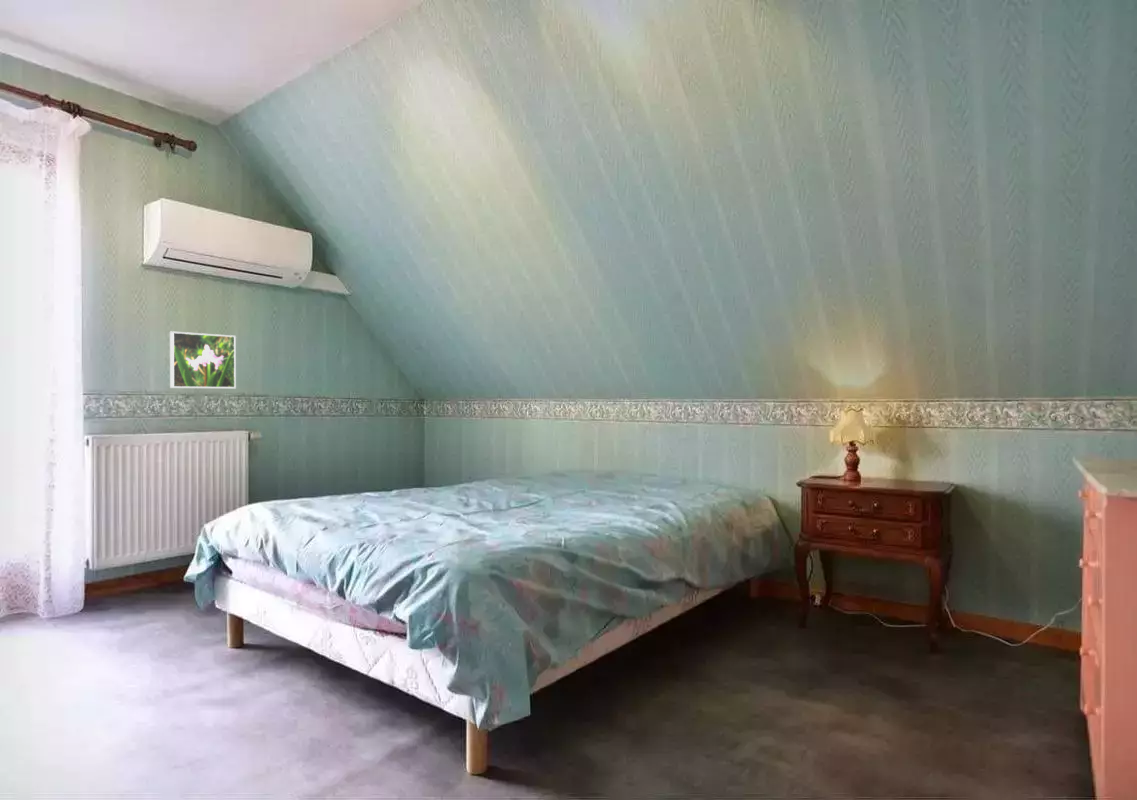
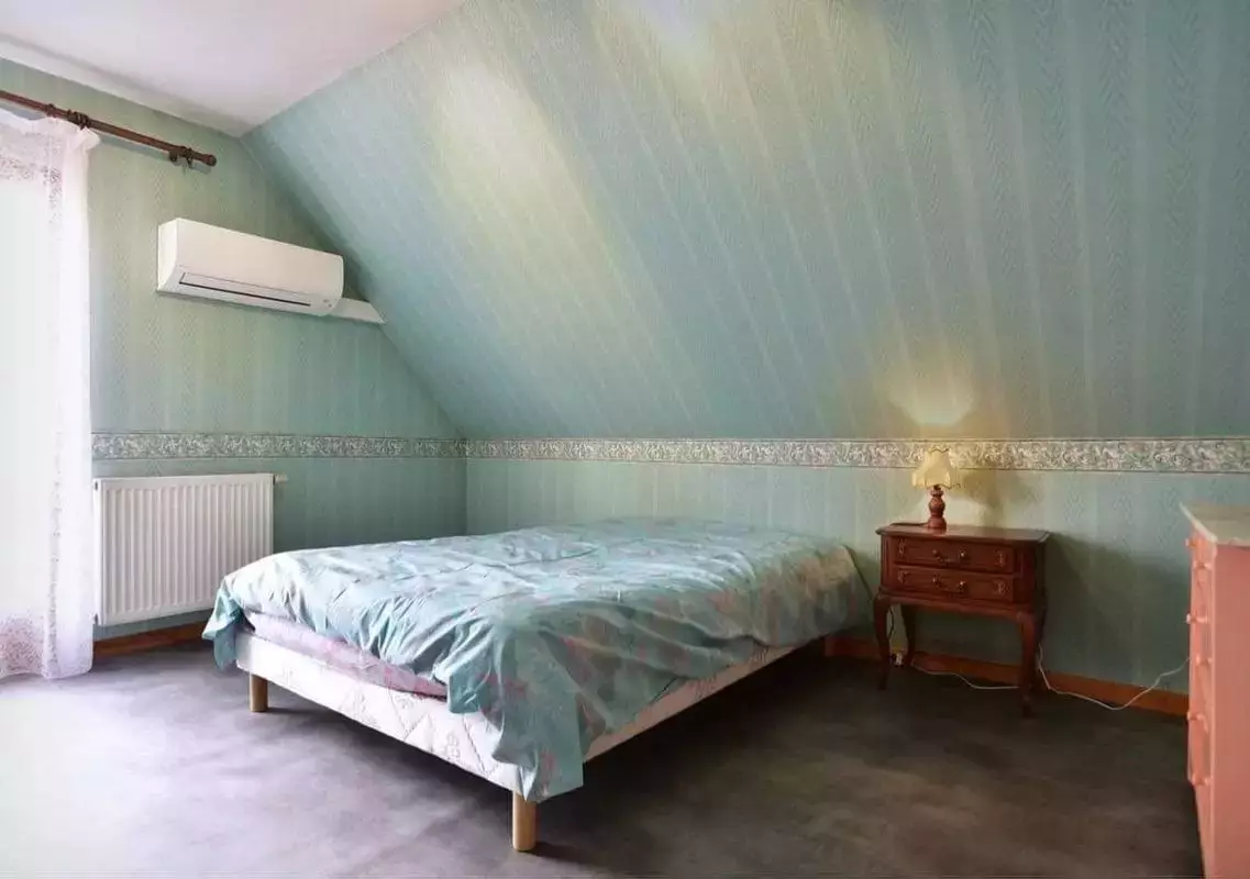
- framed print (203, 360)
